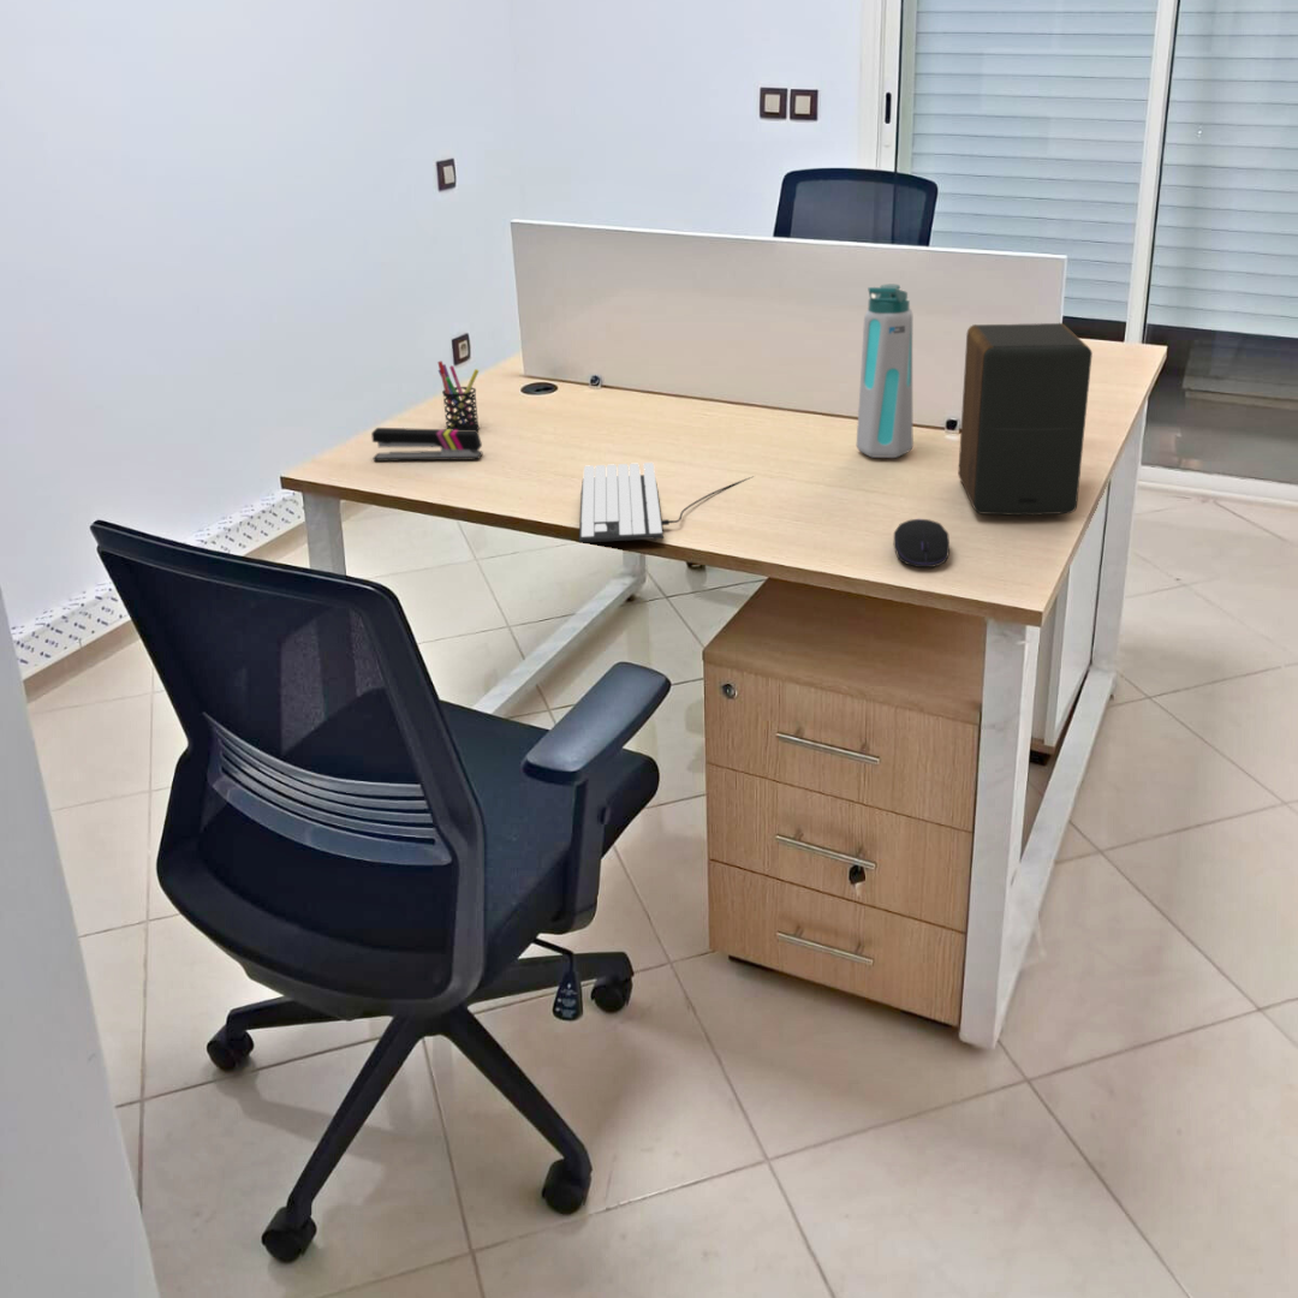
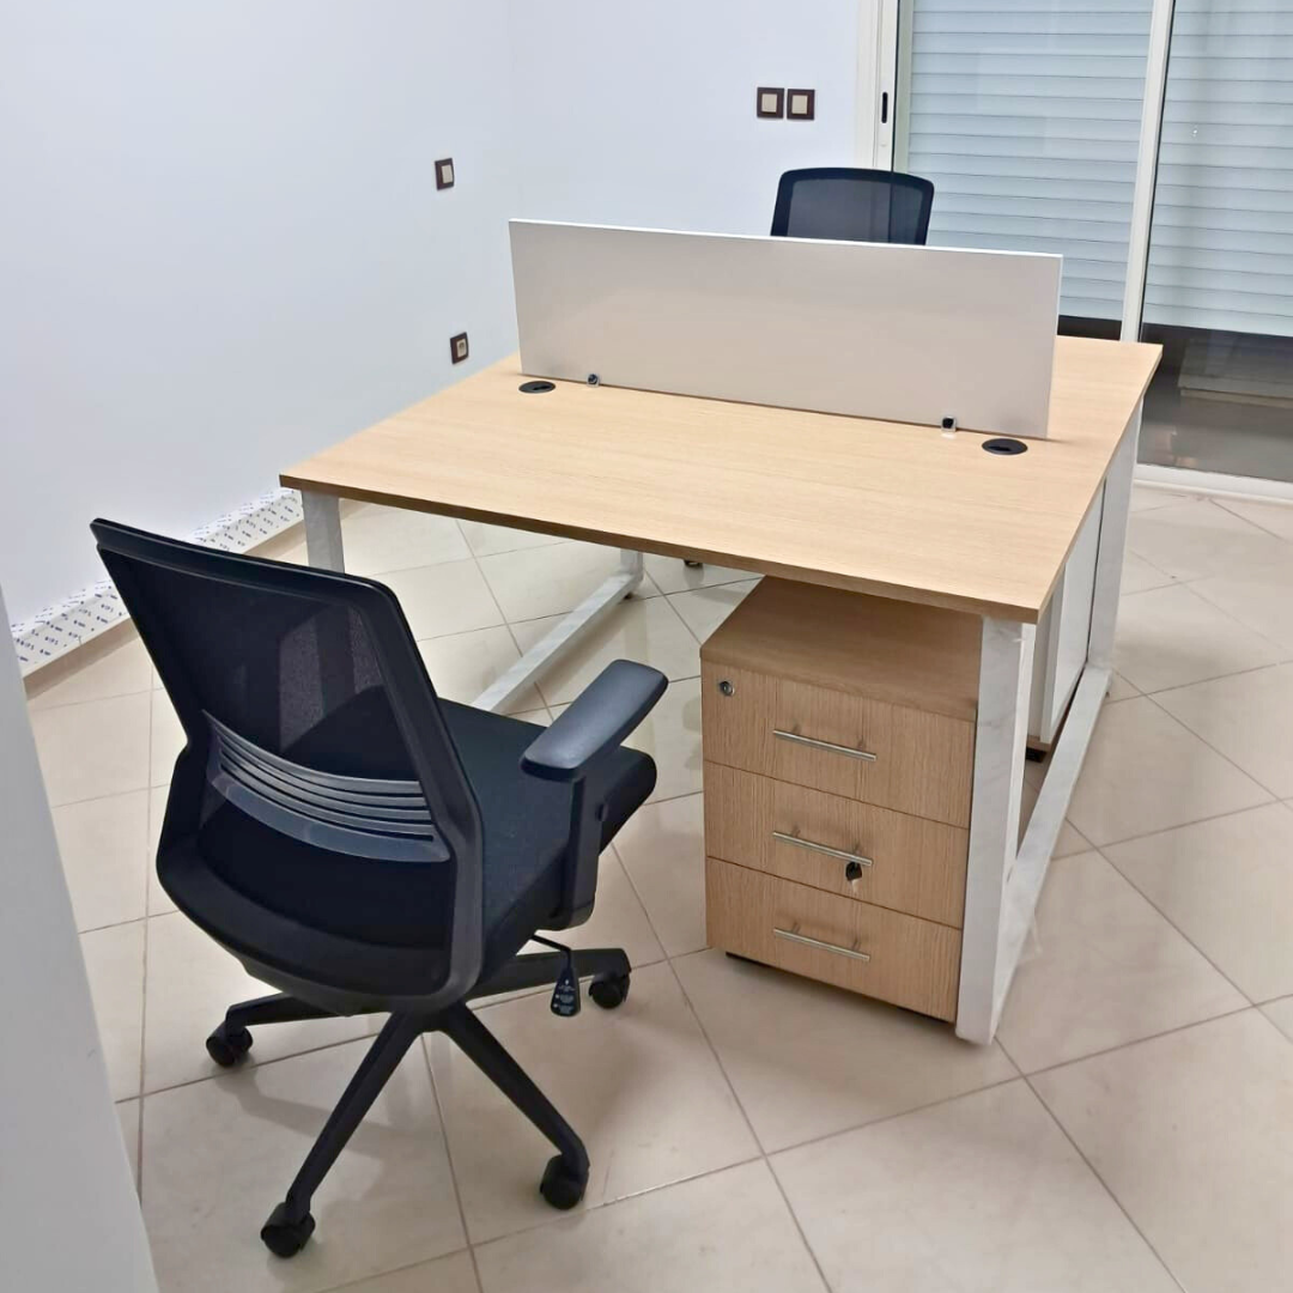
- pen holder (456, 397)
- speaker (1020, 417)
- water bottle (886, 370)
- stapler (427, 442)
- keyboard (705, 495)
- computer mouse (922, 540)
